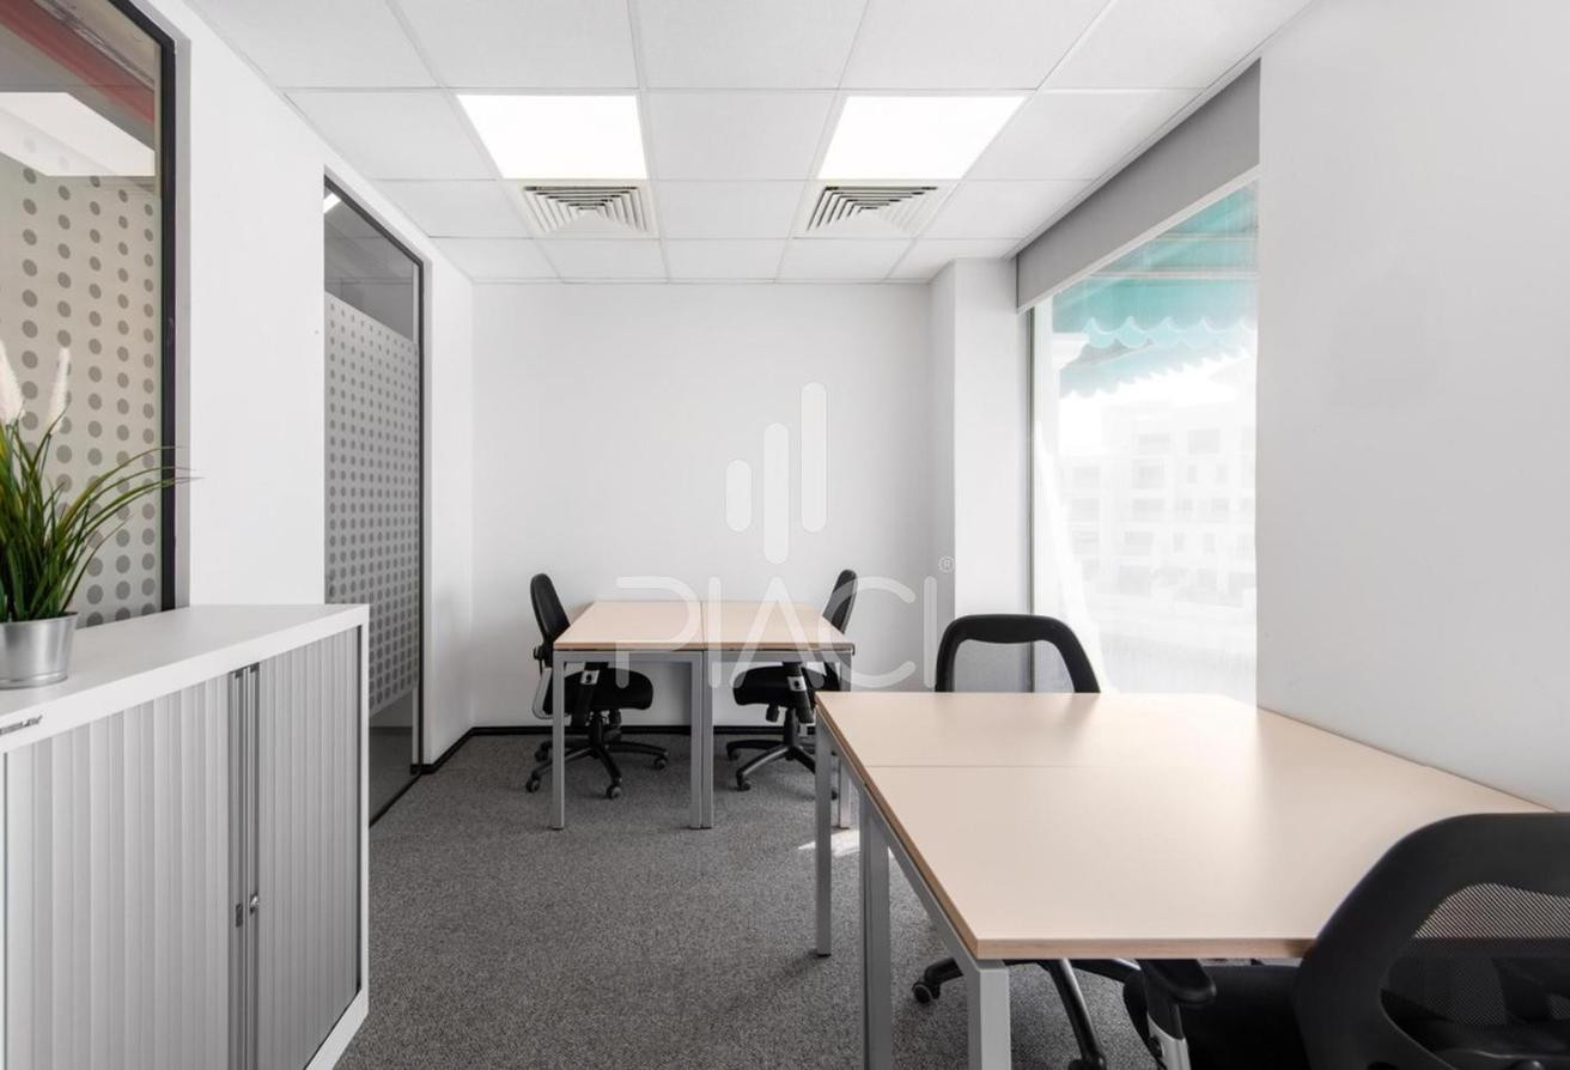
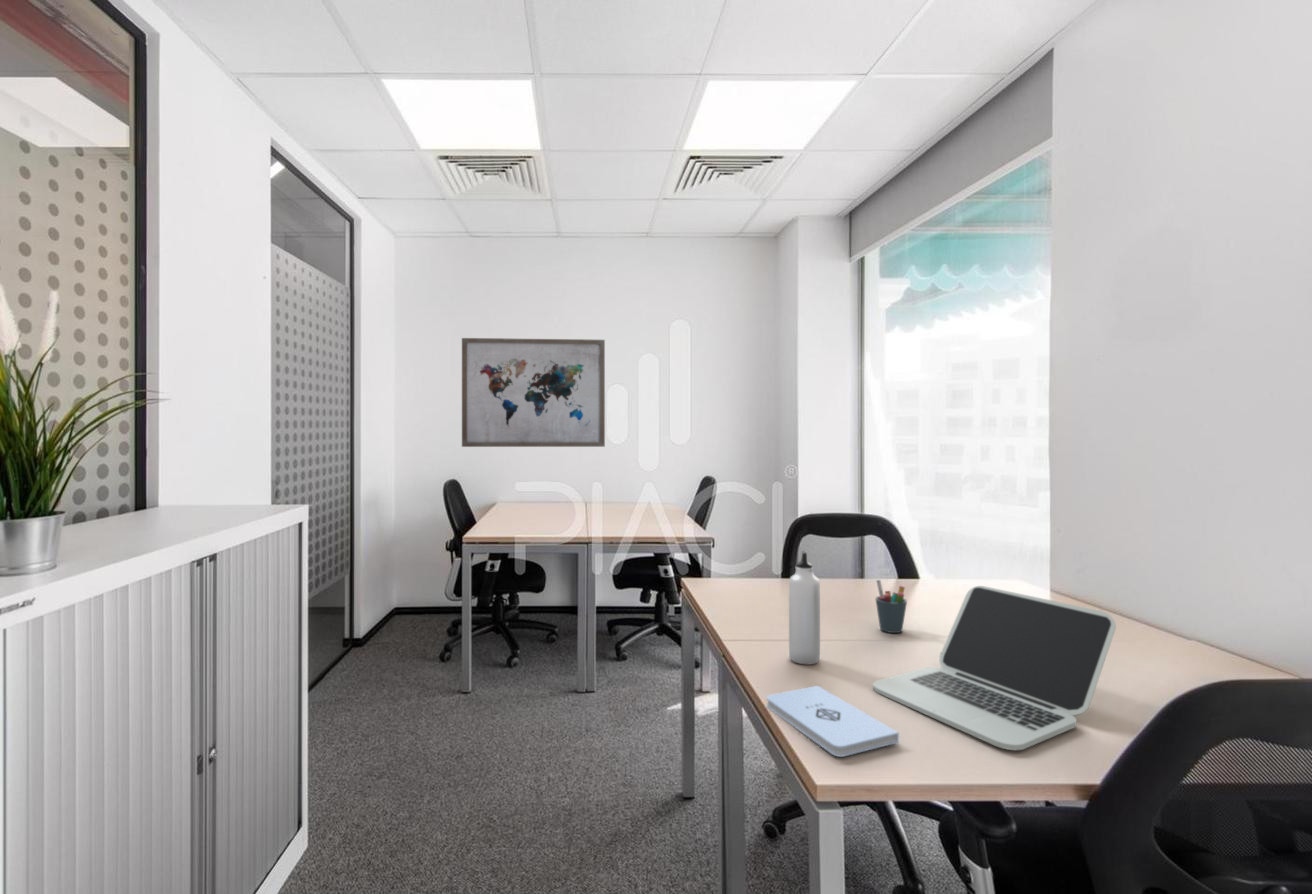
+ wall art (534, 392)
+ laptop (988, 653)
+ notepad (826, 717)
+ pen holder (891, 606)
+ water bottle (804, 605)
